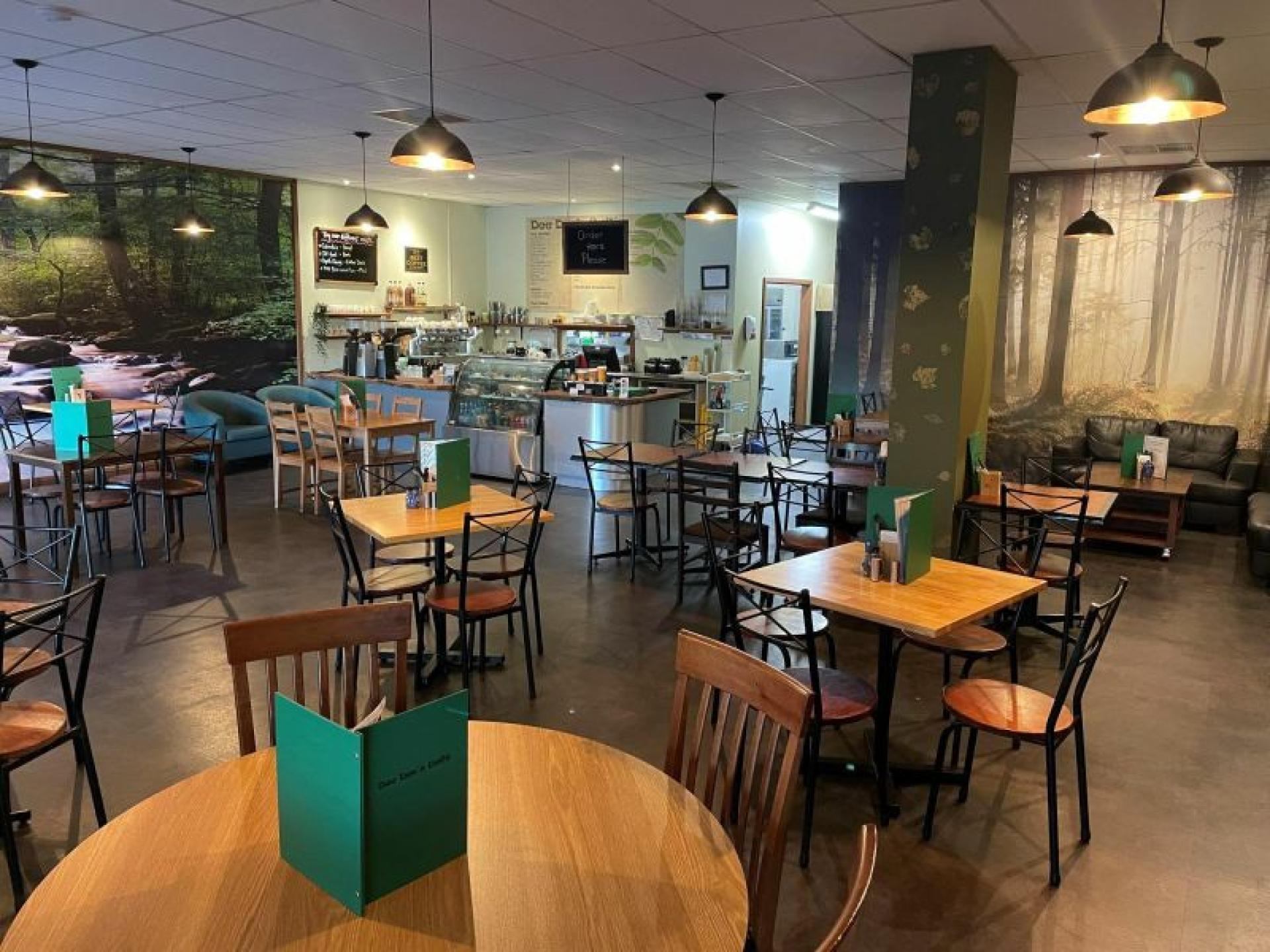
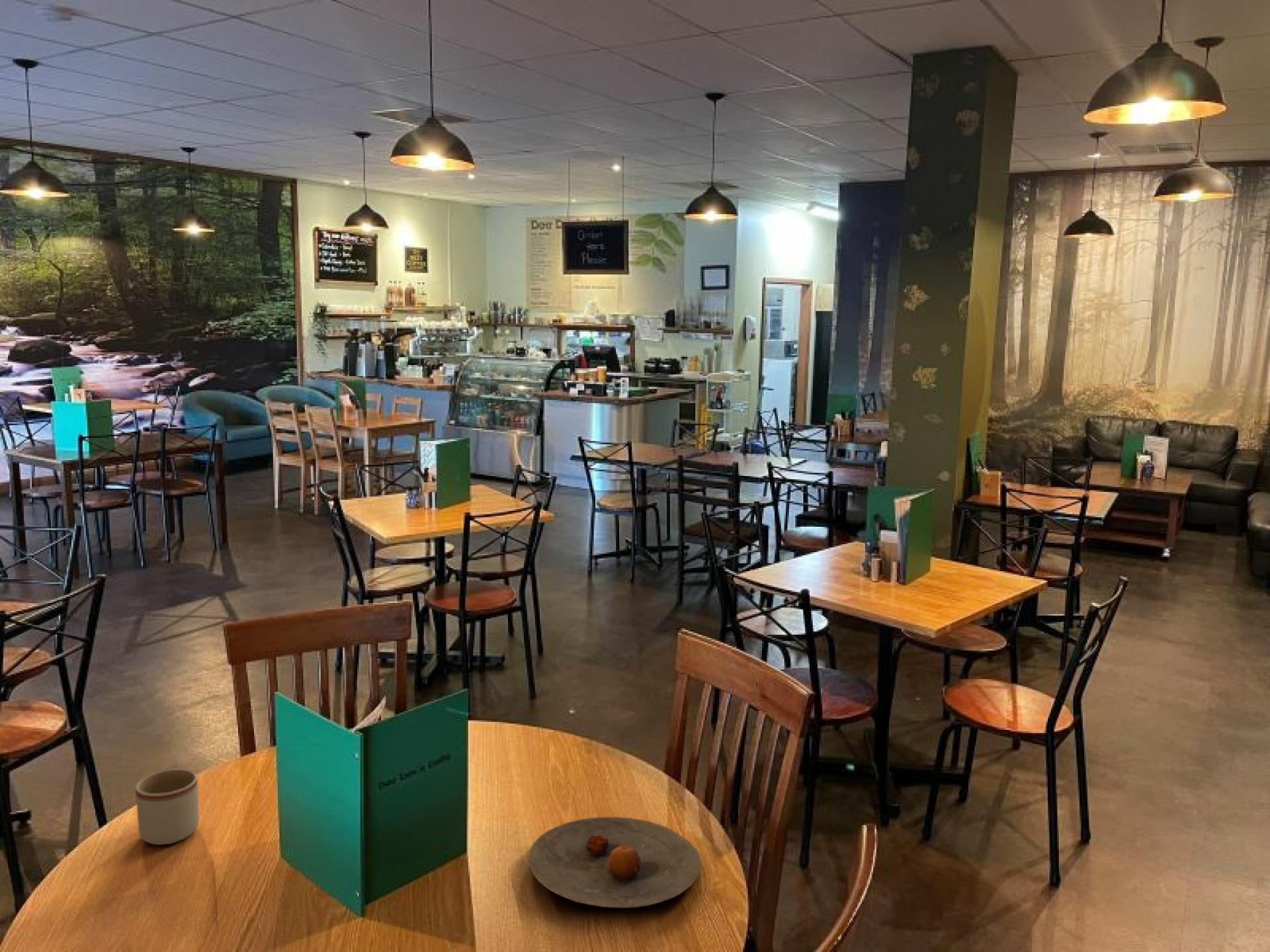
+ plate (614, 851)
+ mug (170, 803)
